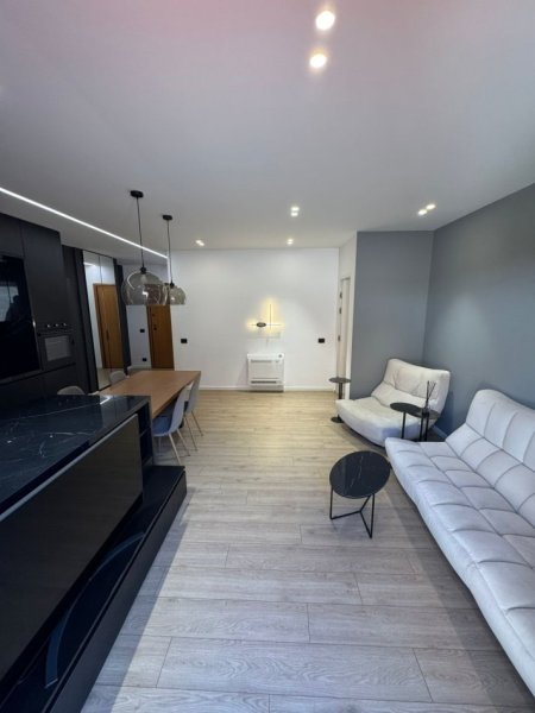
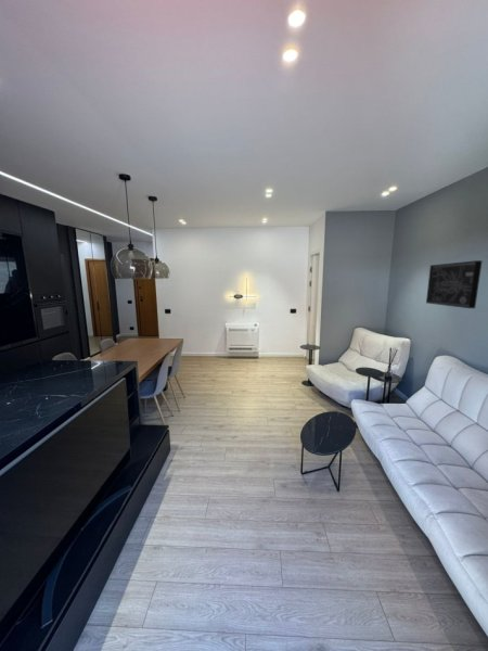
+ wall art (450, 284)
